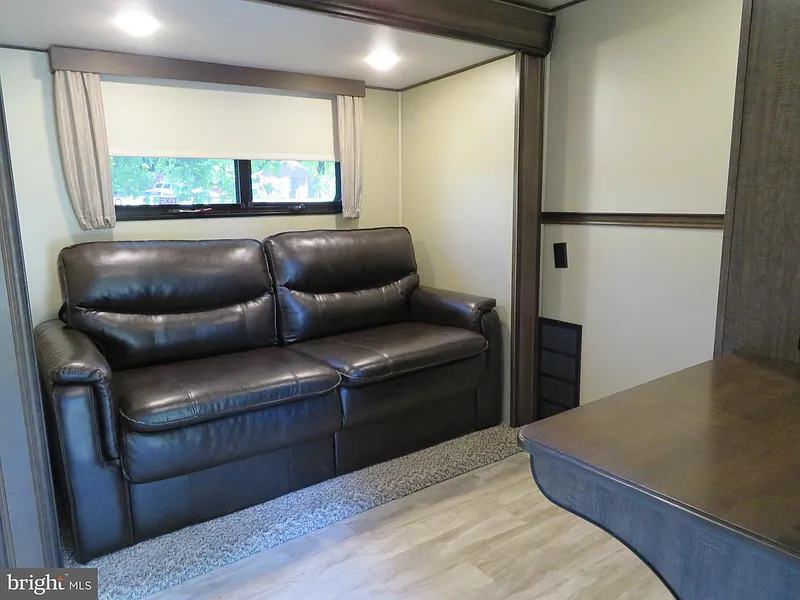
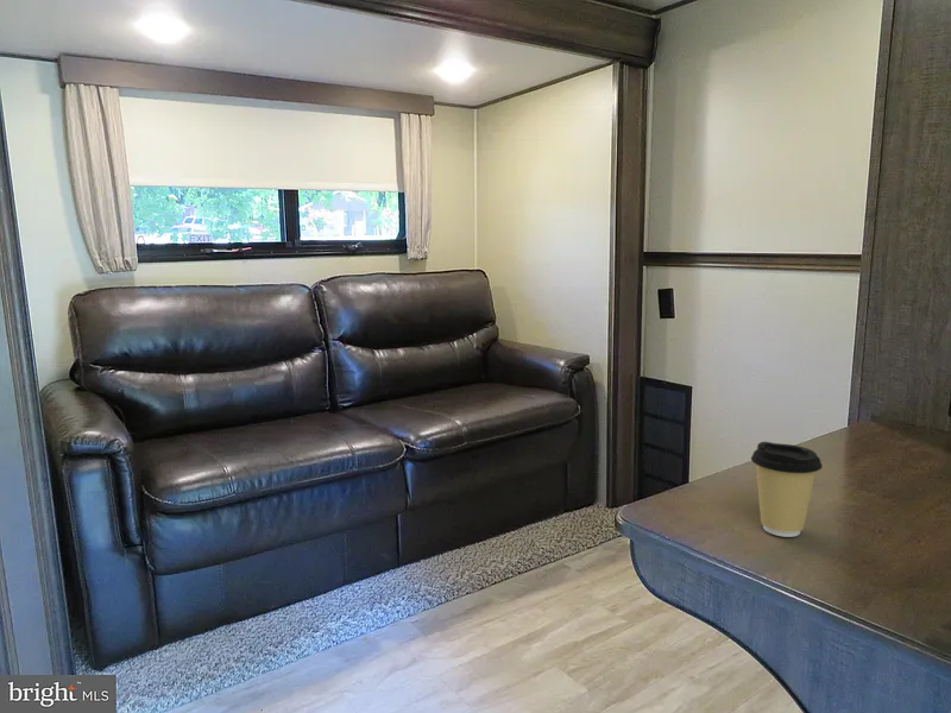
+ coffee cup (783, 488)
